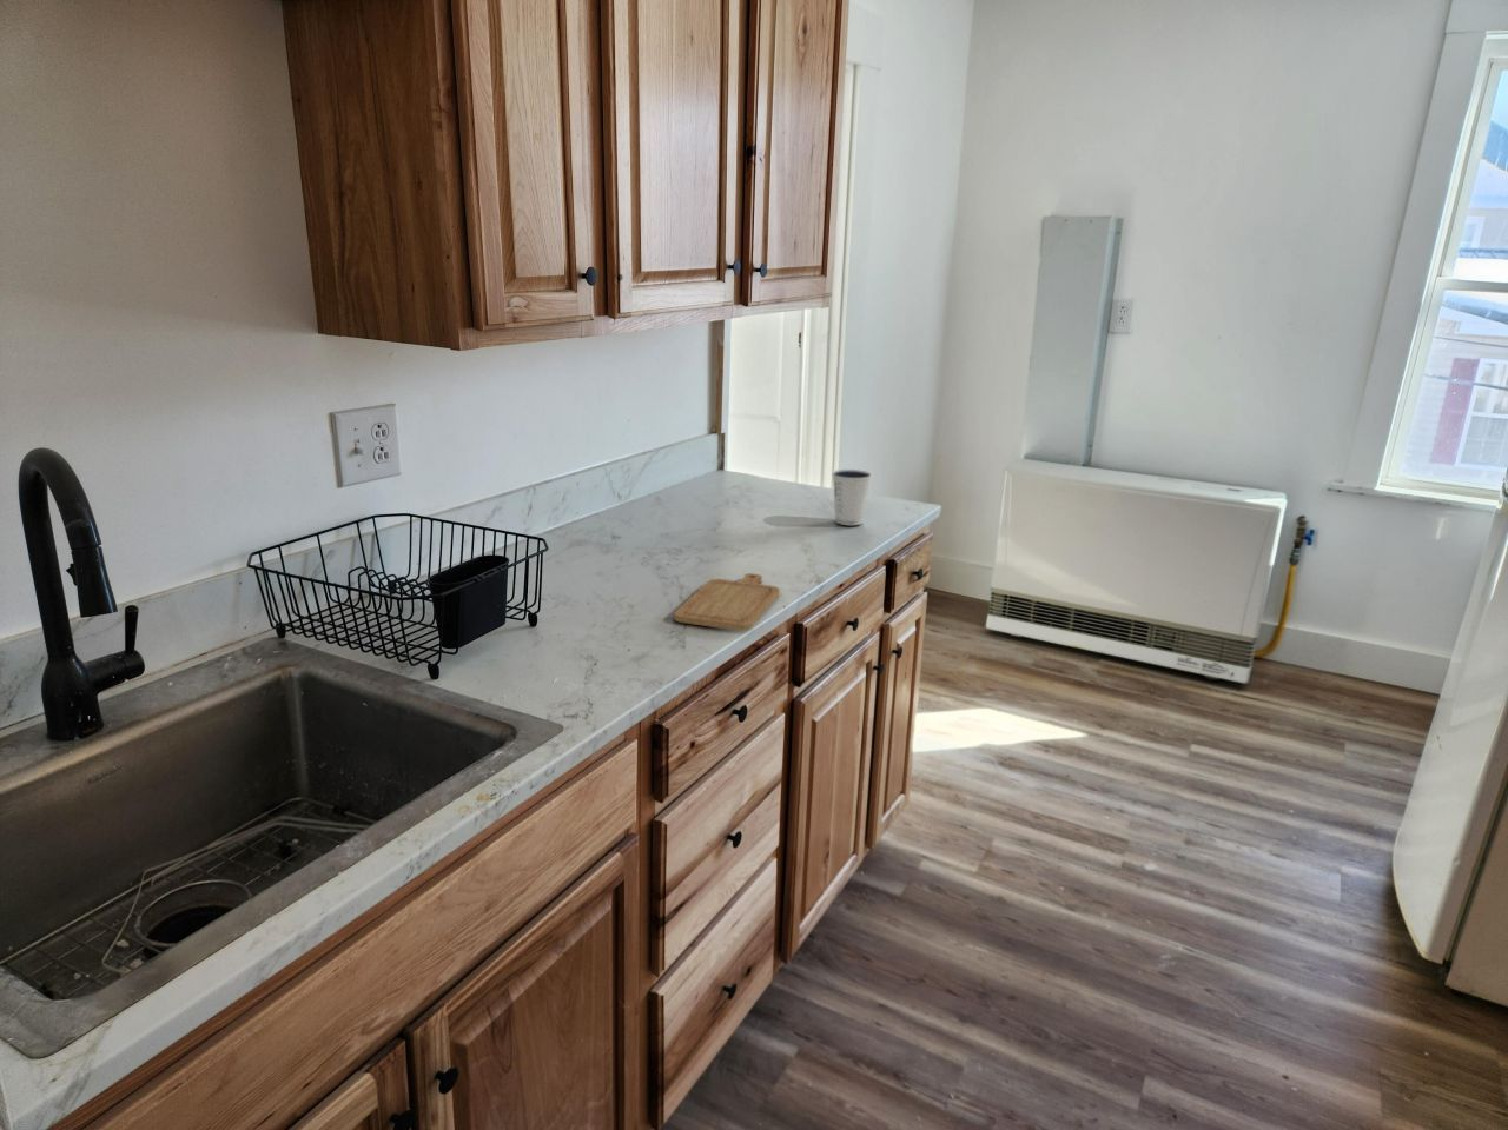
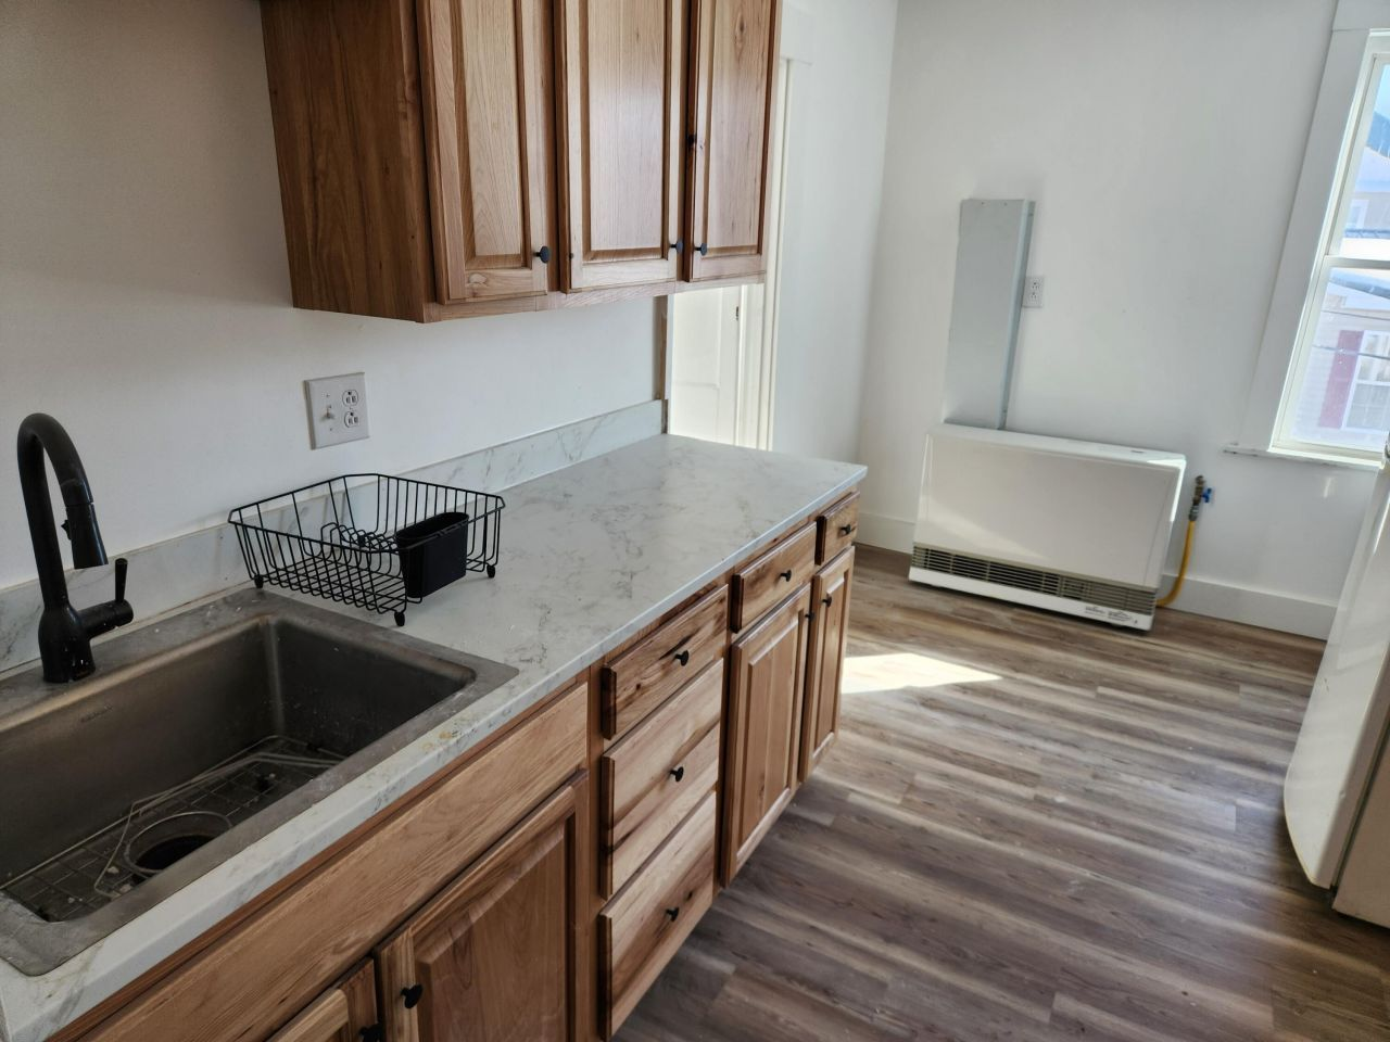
- chopping board (733, 598)
- dixie cup (849, 497)
